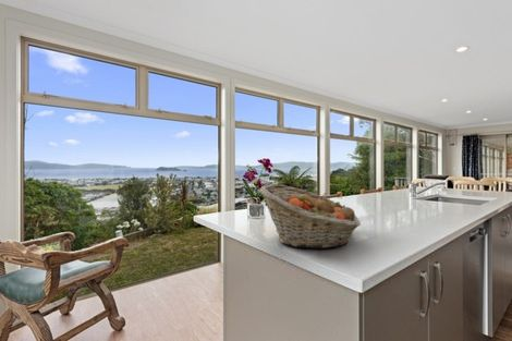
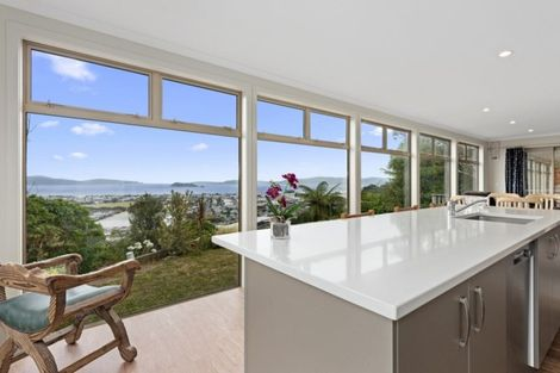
- fruit basket (308, 211)
